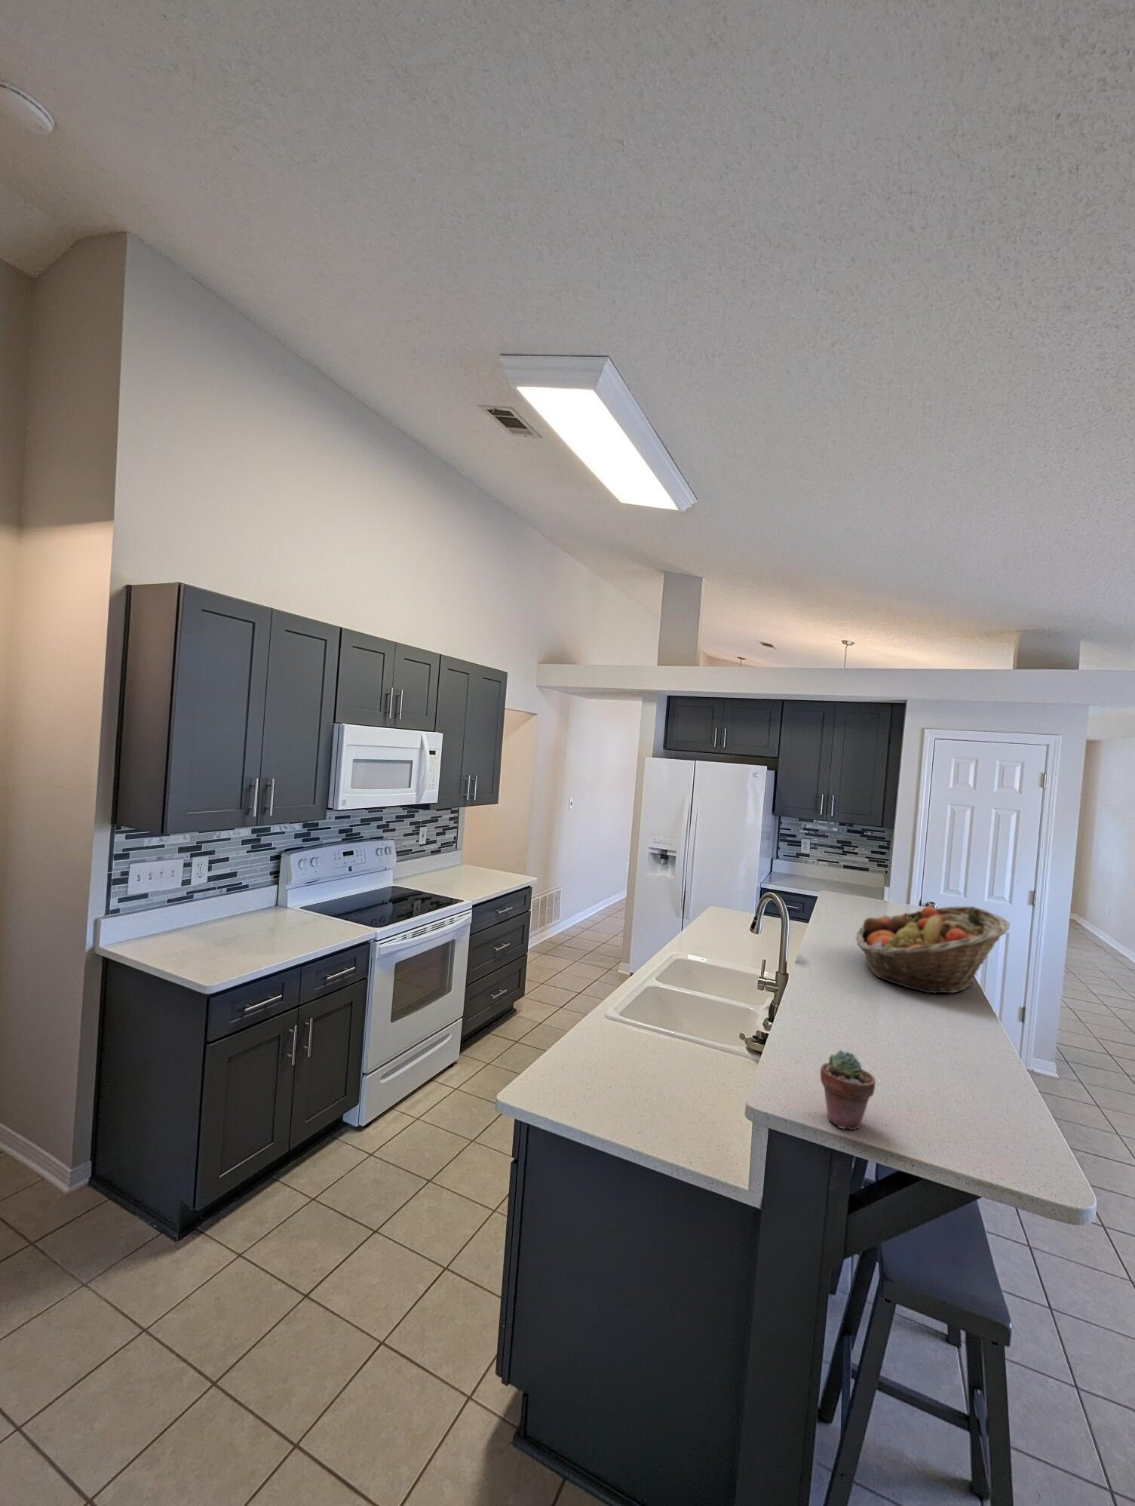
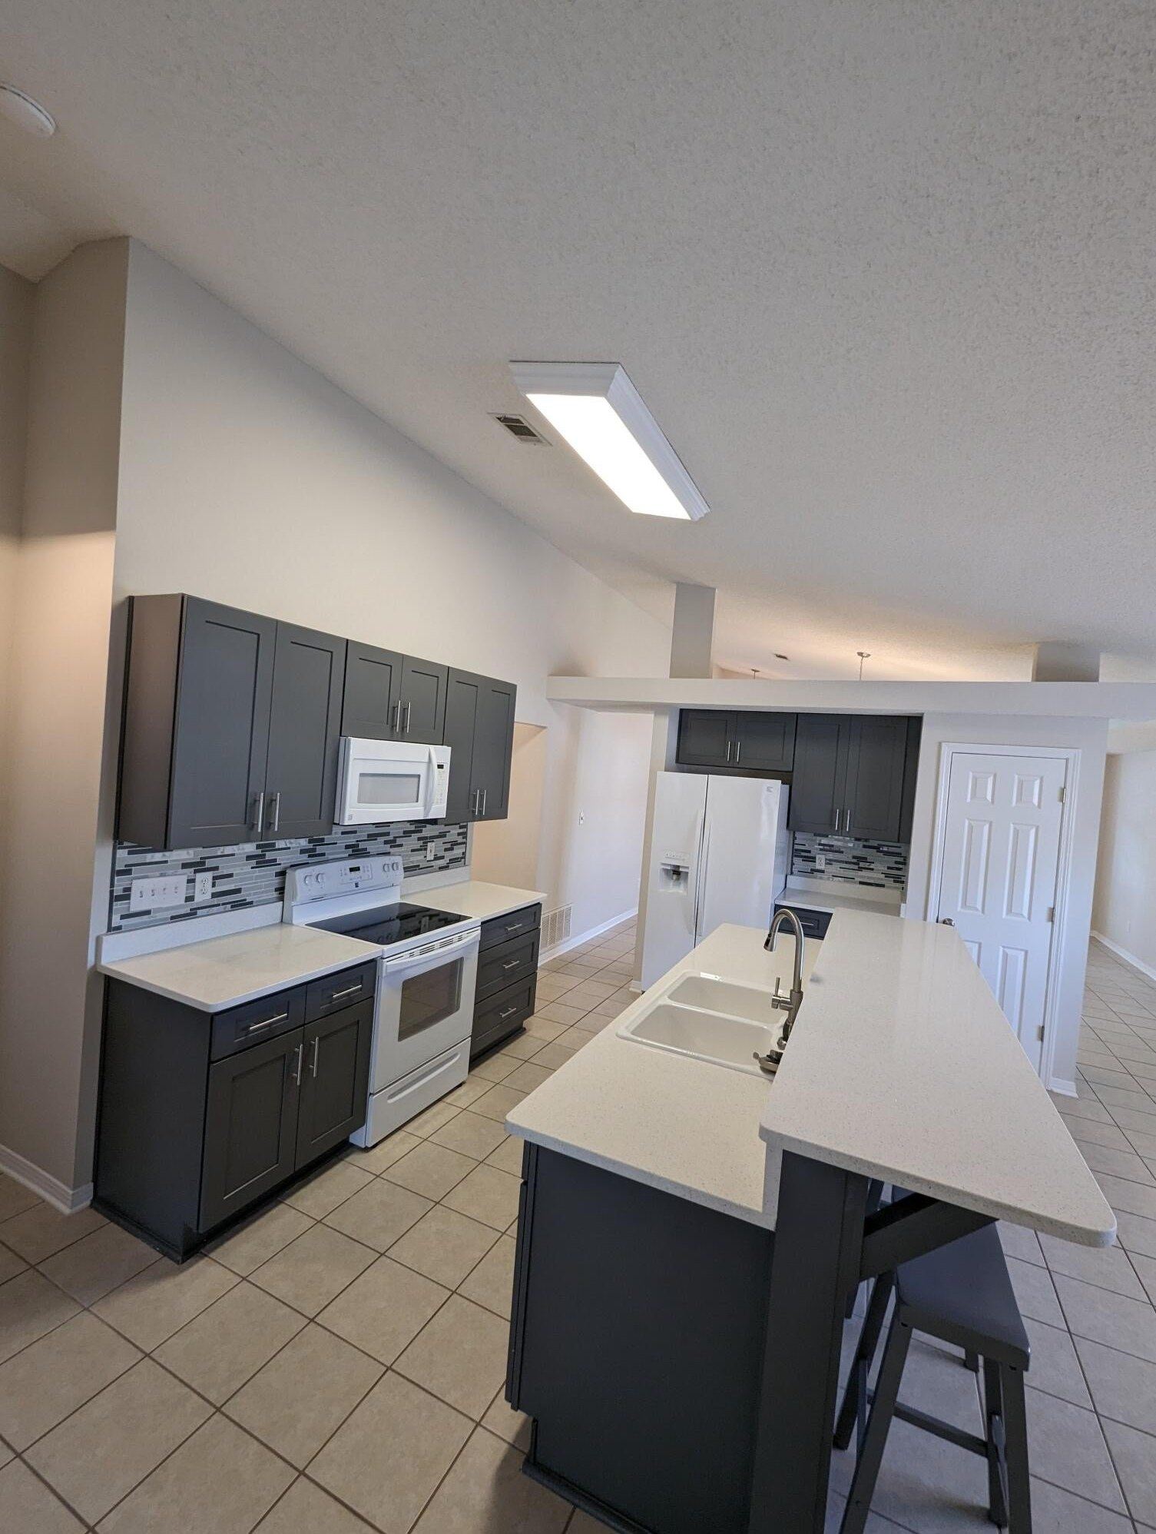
- fruit basket (926, 942)
- potted succulent (846, 1086)
